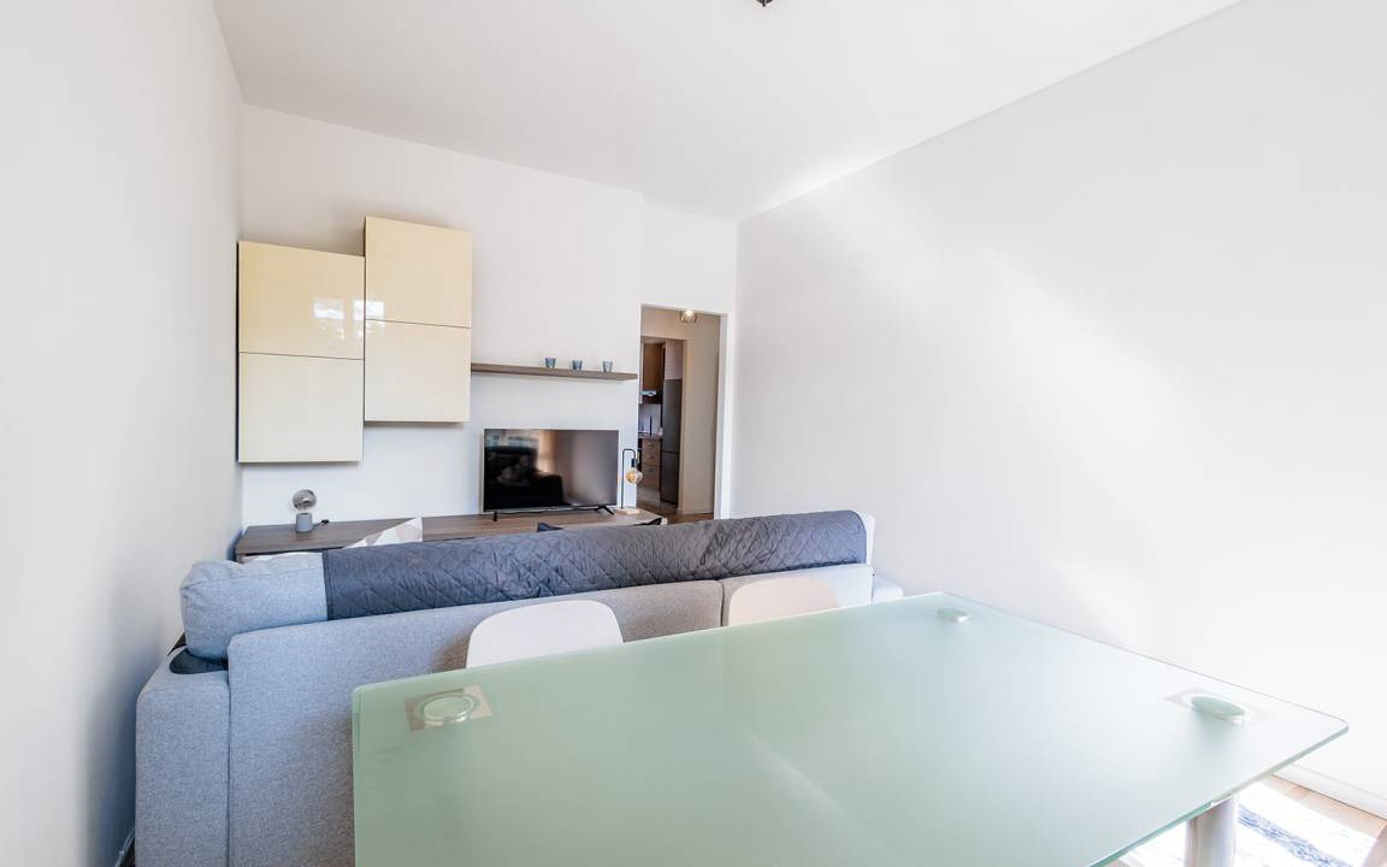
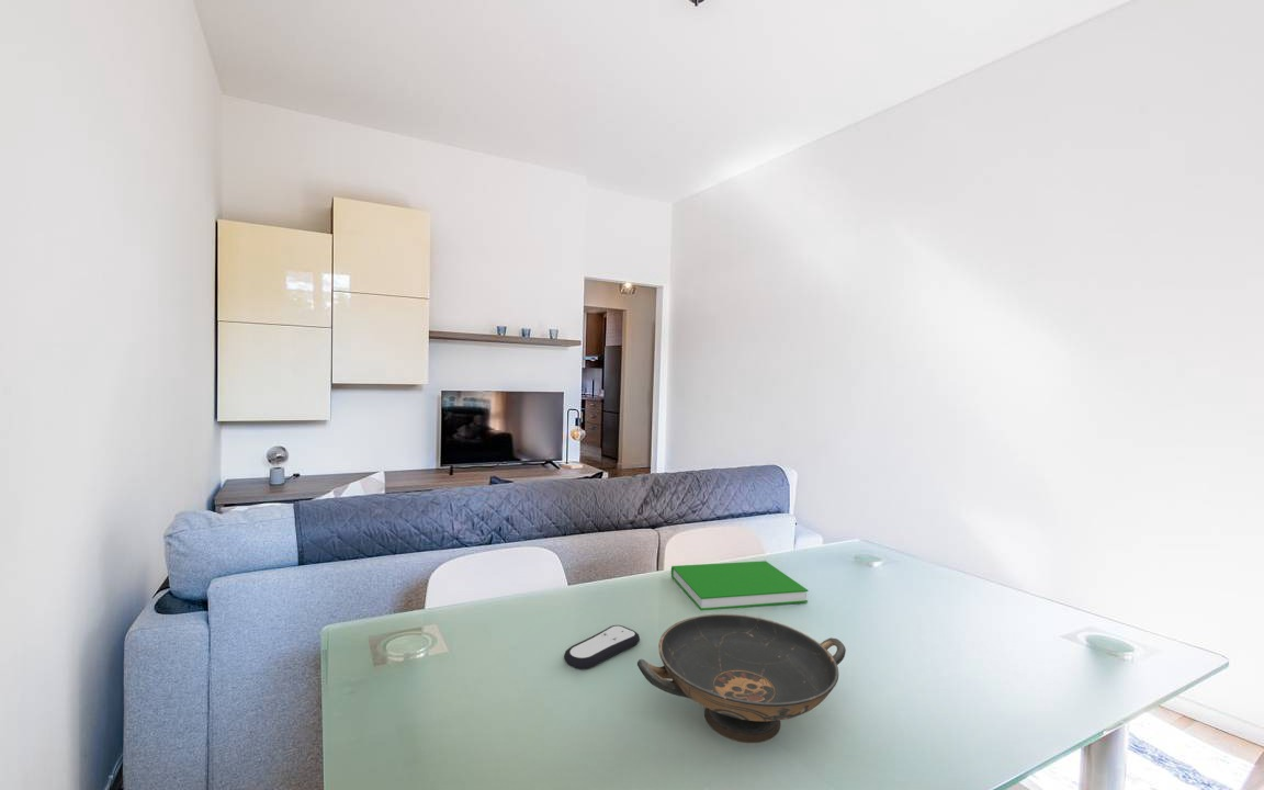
+ book (735, 583)
+ remote control (601, 645)
+ decorative bowl (744, 684)
